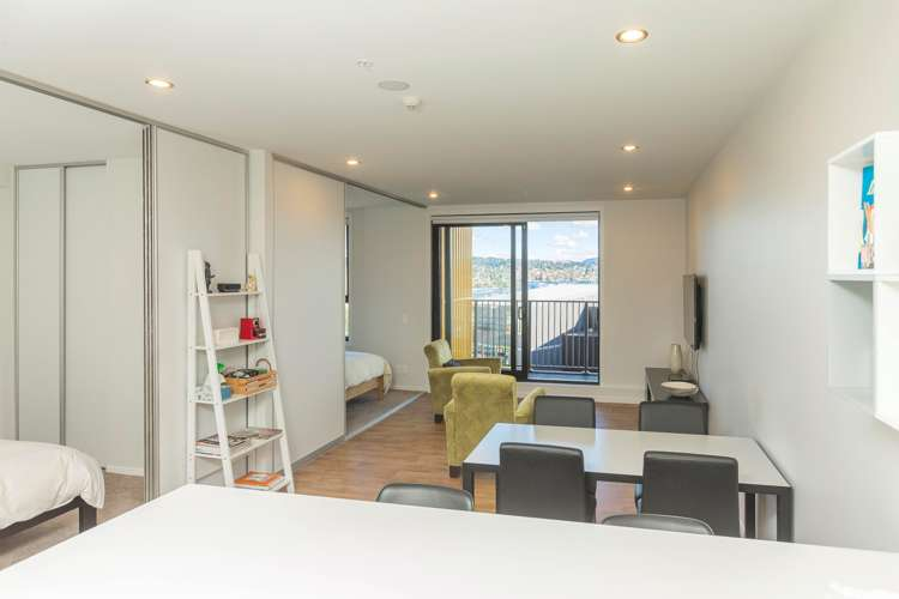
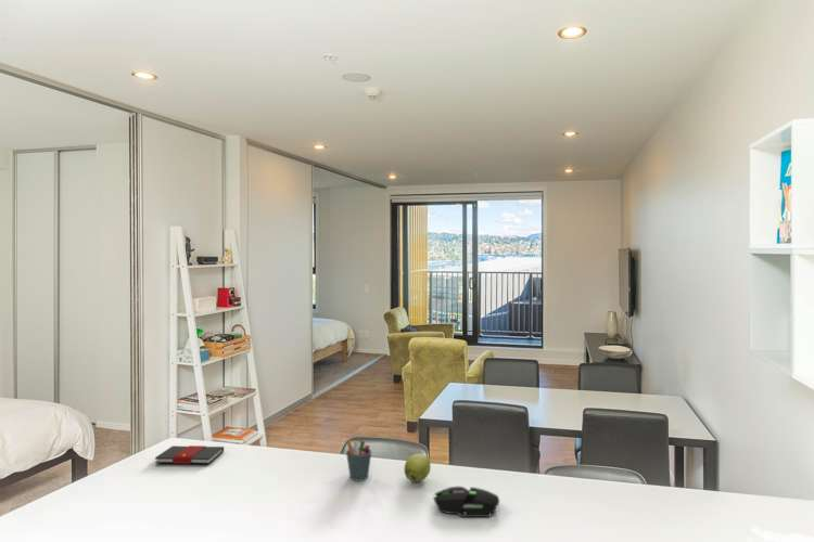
+ book (190, 453)
+ pen holder (358, 457)
+ apple (417, 467)
+ mouse (466, 499)
